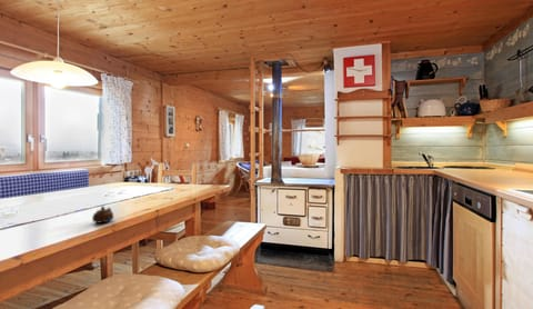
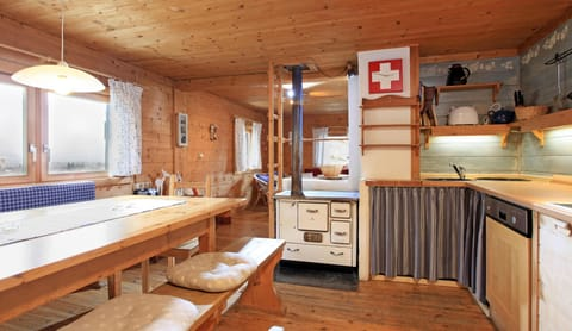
- teapot (103, 213)
